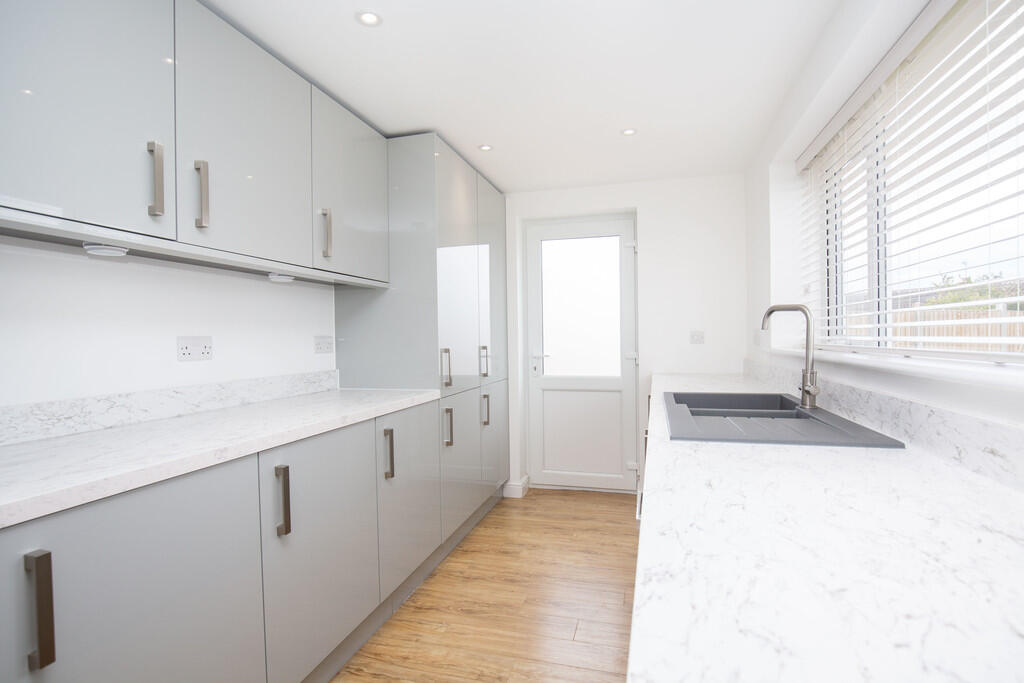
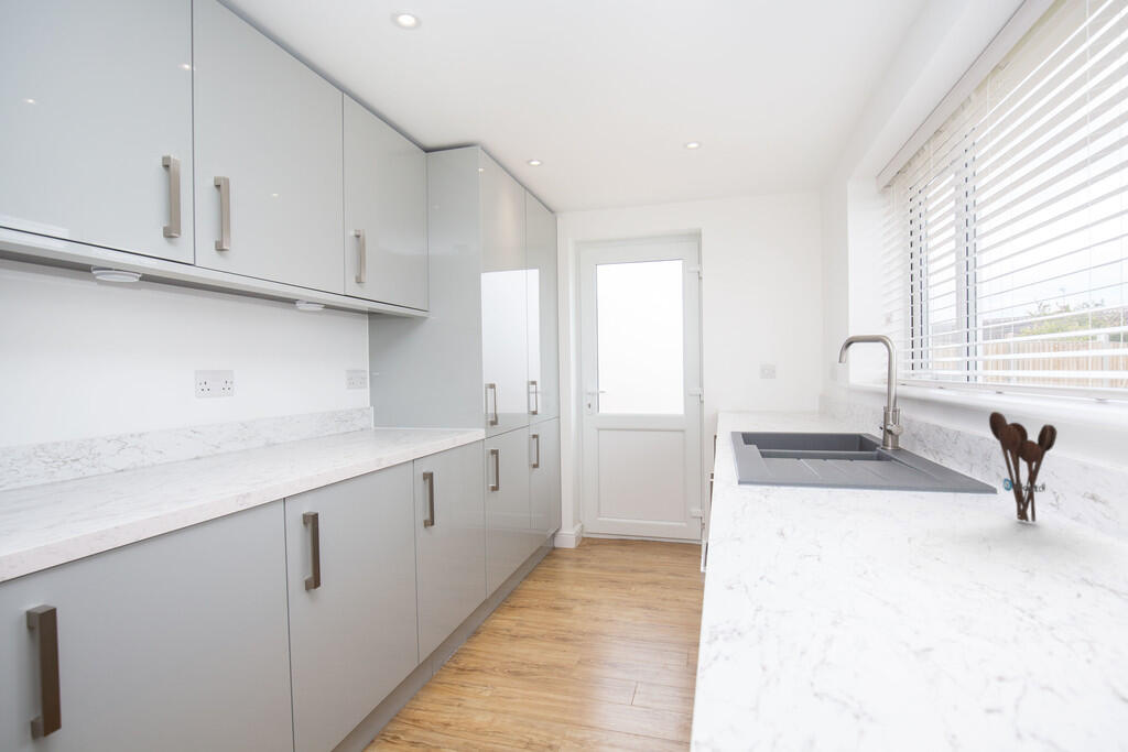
+ utensil holder (1019, 466)
